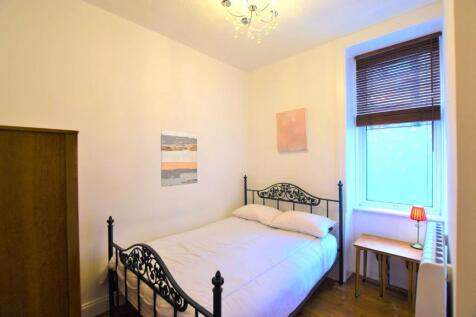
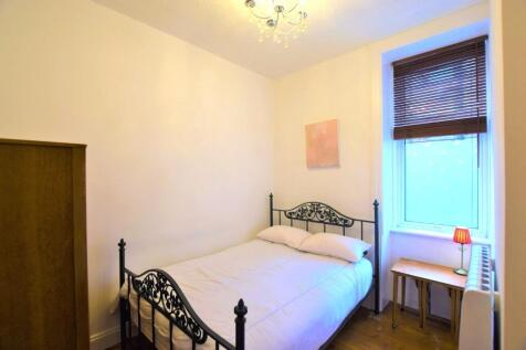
- wall art (180, 158)
